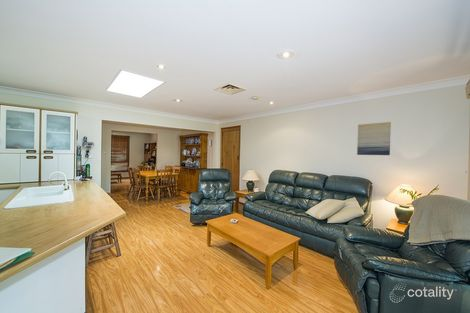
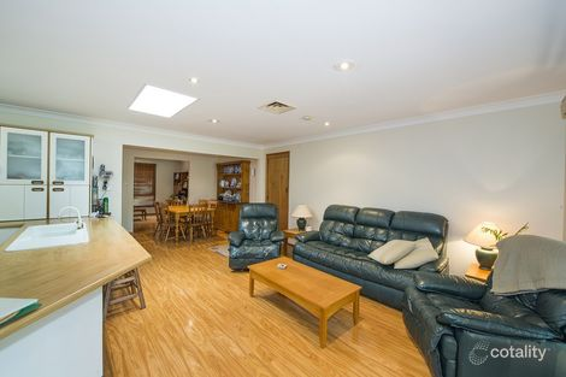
- wall art (373, 139)
